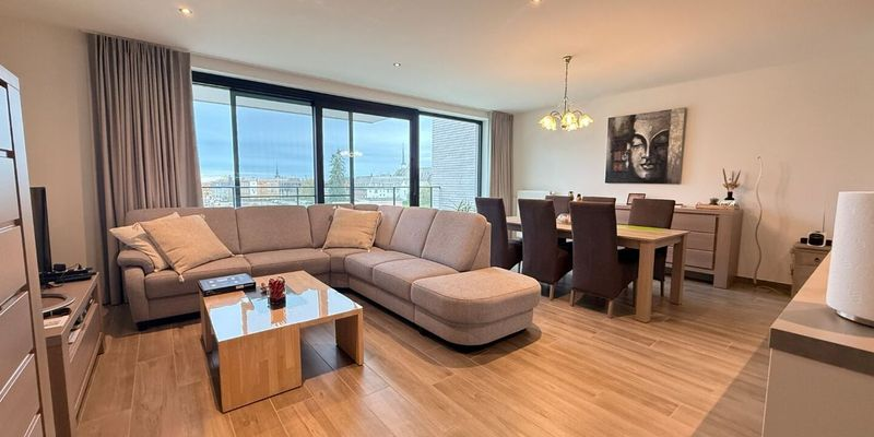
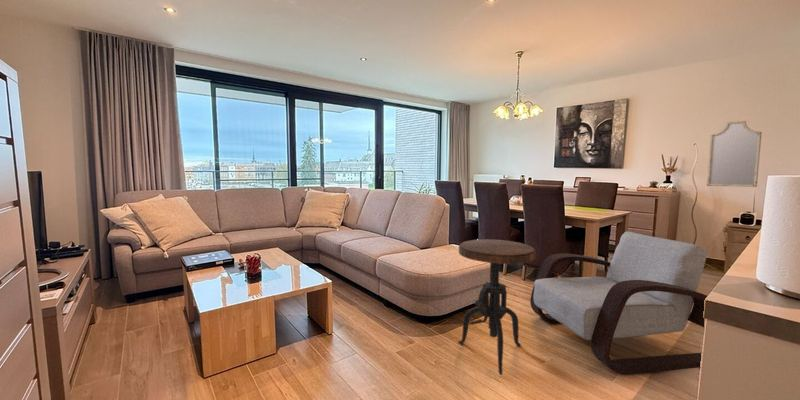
+ side table (495, 300)
+ home mirror (733, 154)
+ armchair (612, 289)
